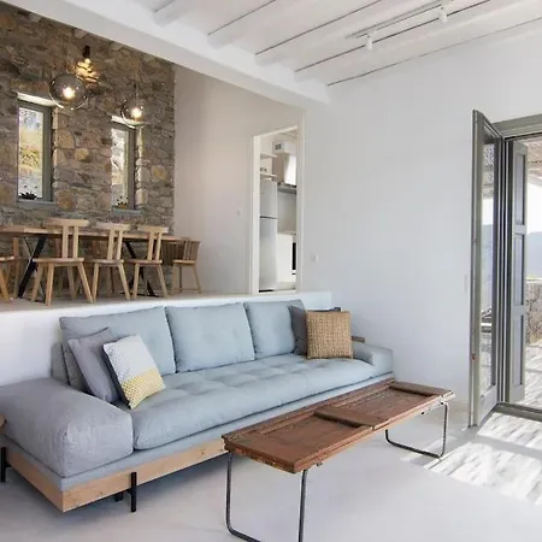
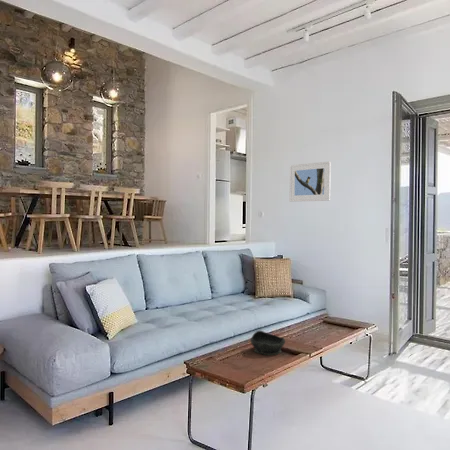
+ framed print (309, 182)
+ bowl (266, 342)
